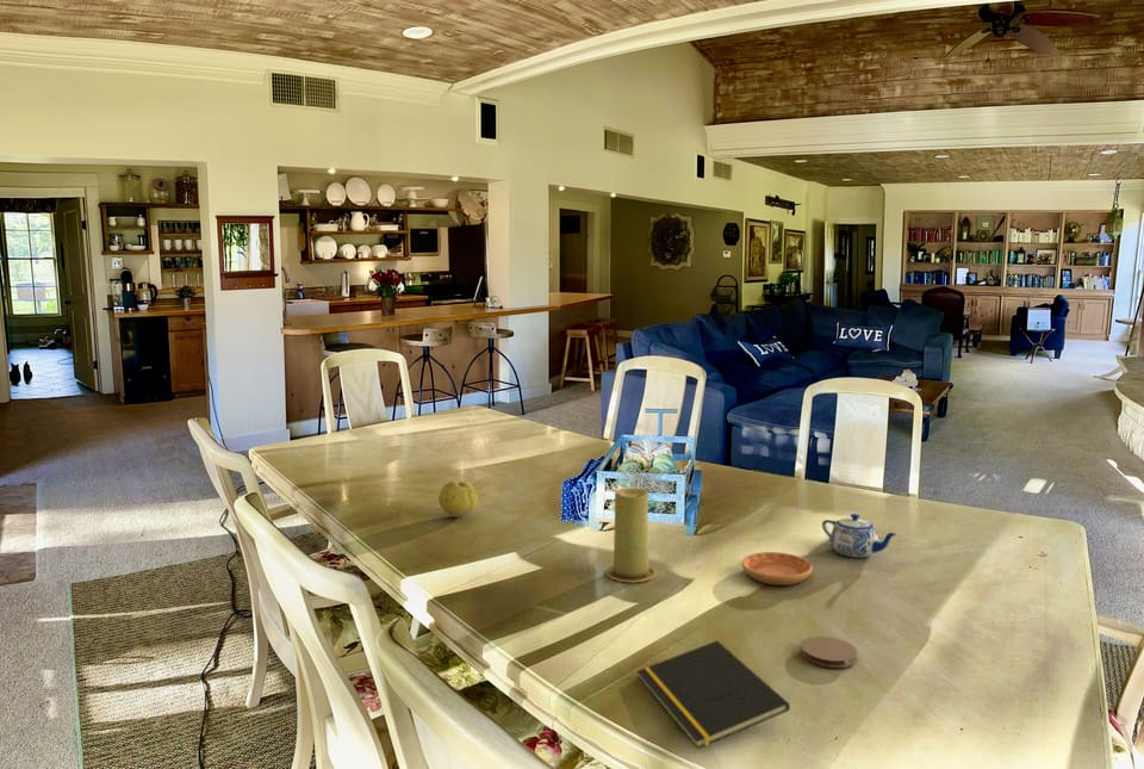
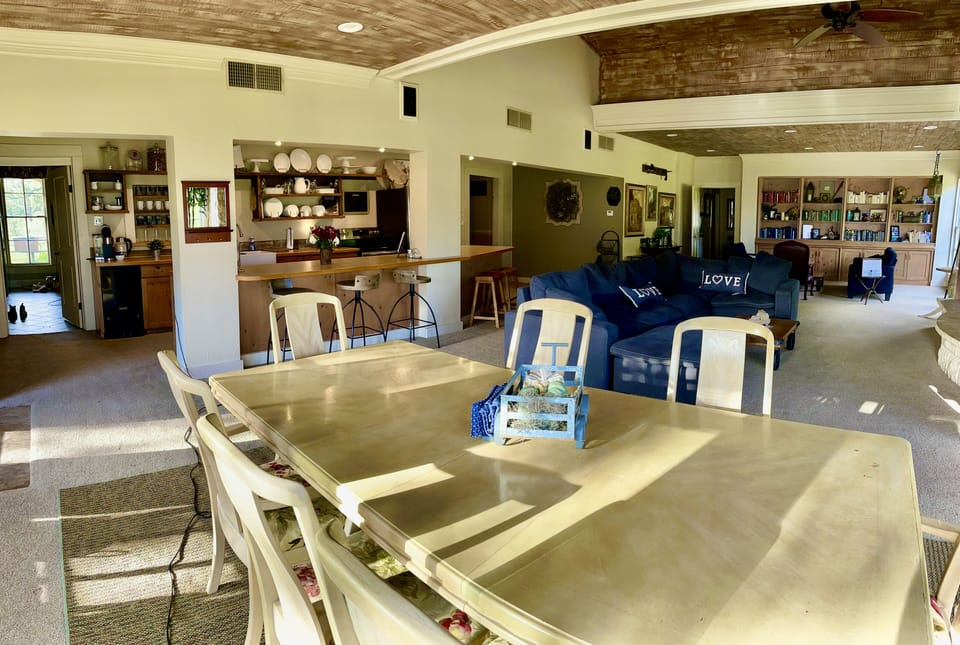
- saucer (776, 569)
- fruit (458, 498)
- coaster (828, 651)
- teapot (858, 534)
- notepad (708, 689)
- candle (630, 532)
